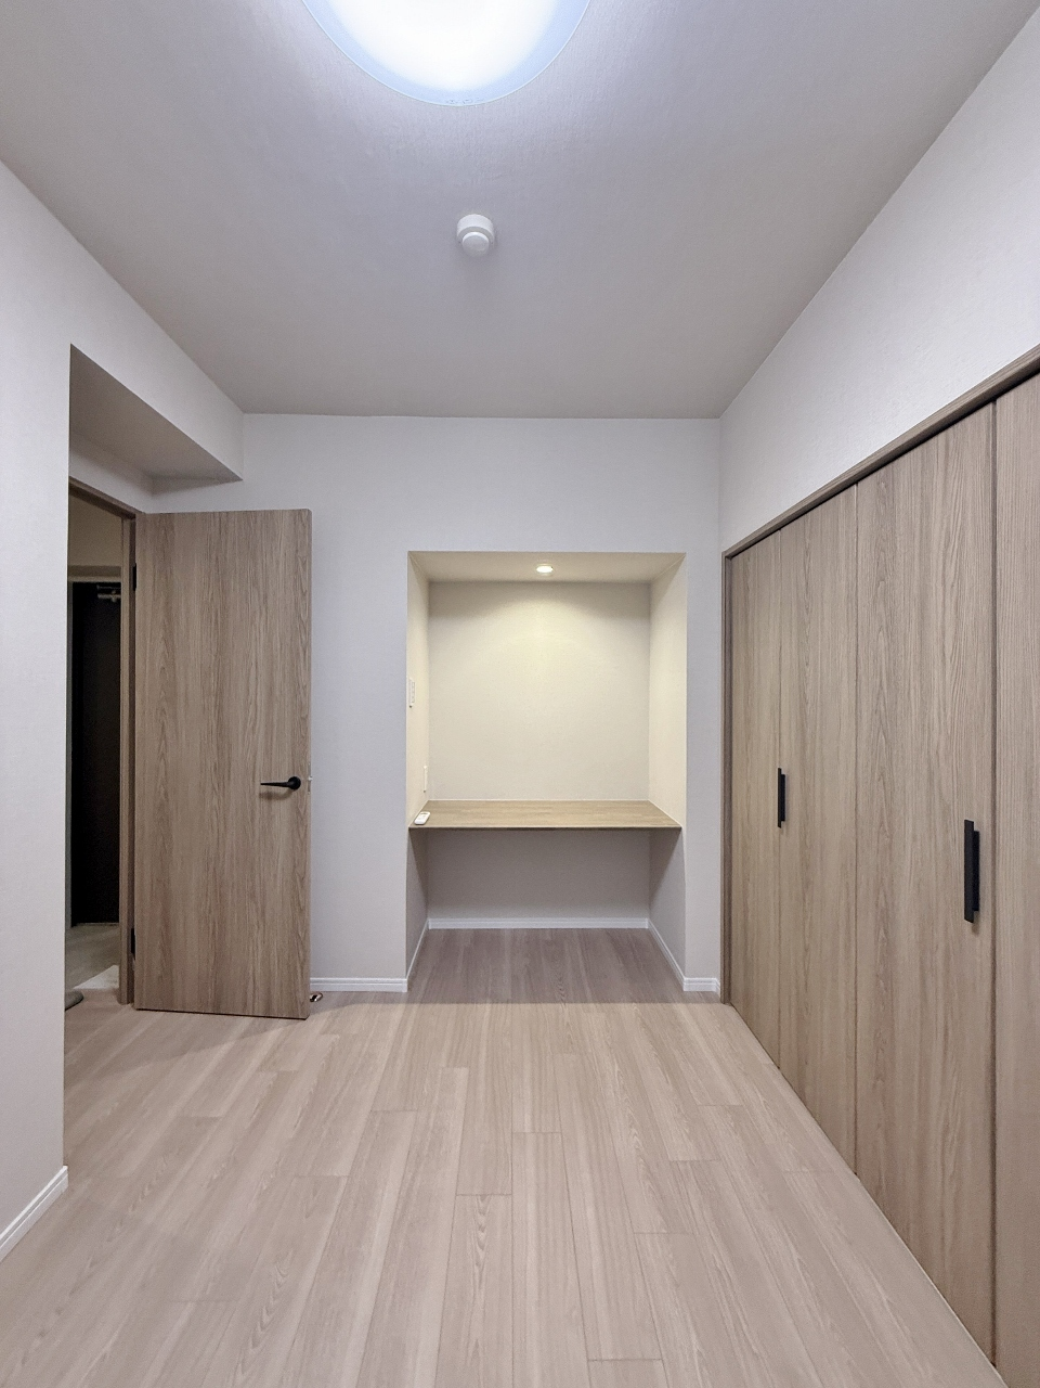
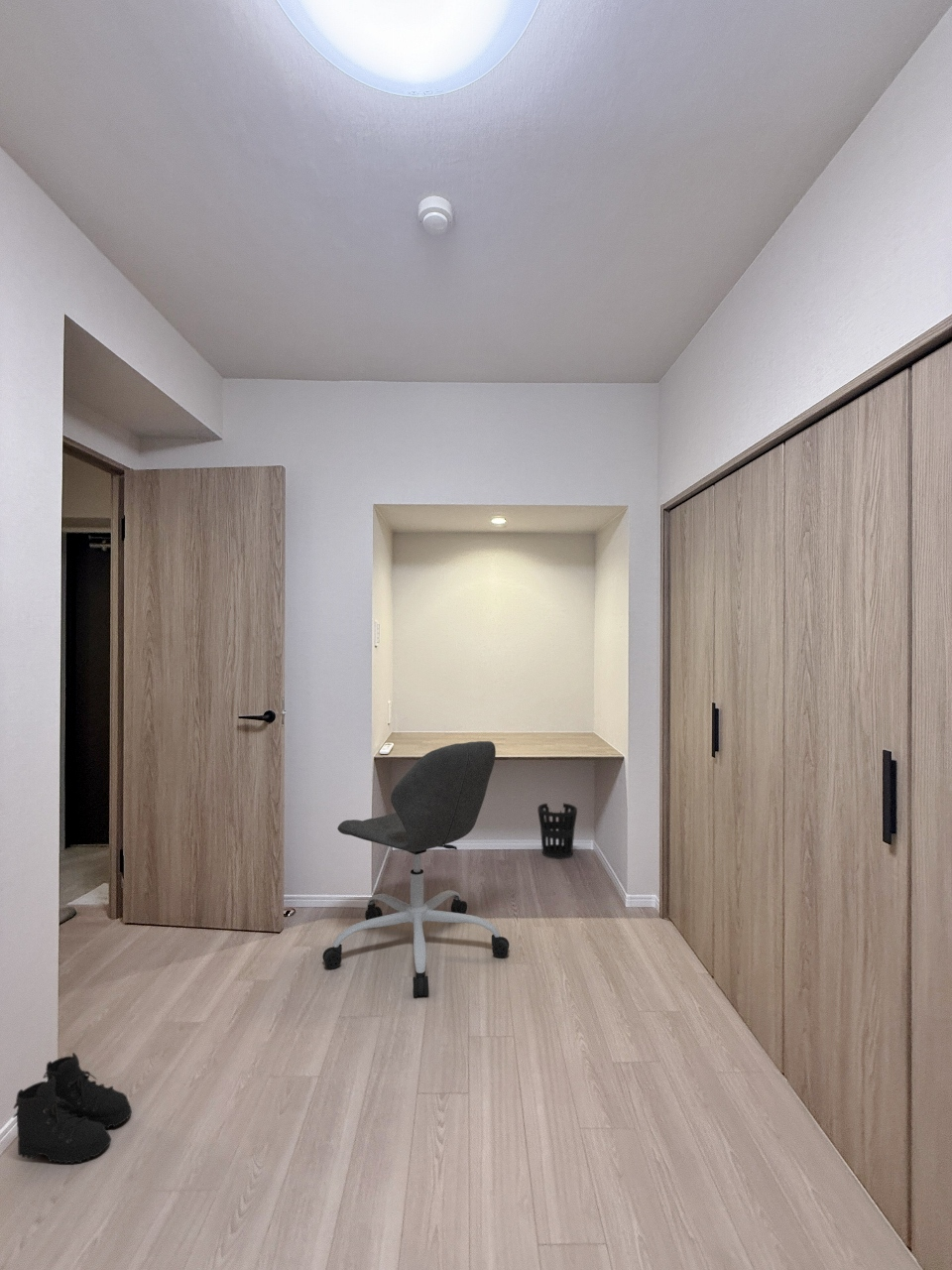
+ wastebasket (557, 830)
+ office chair (419, 841)
+ boots (74, 1100)
